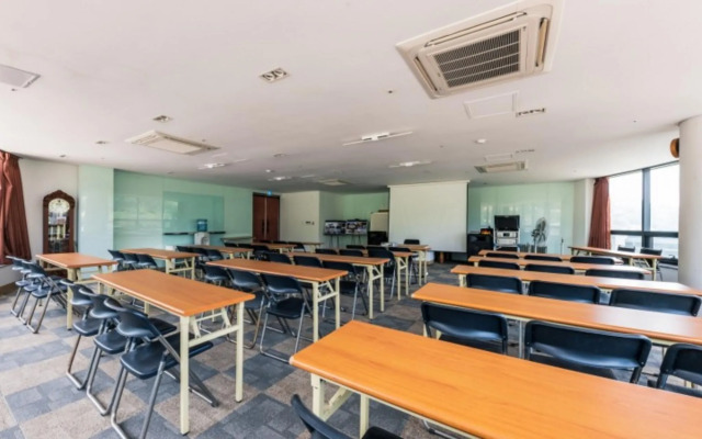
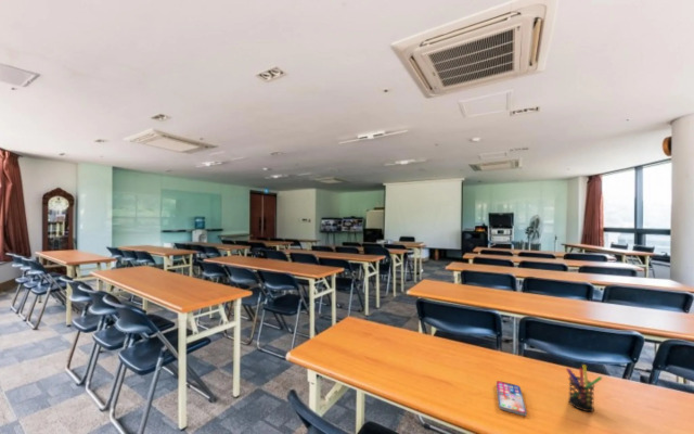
+ pen holder (583, 386)
+ smartphone (510, 396)
